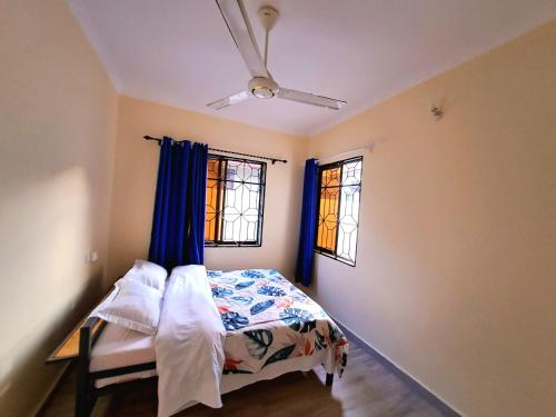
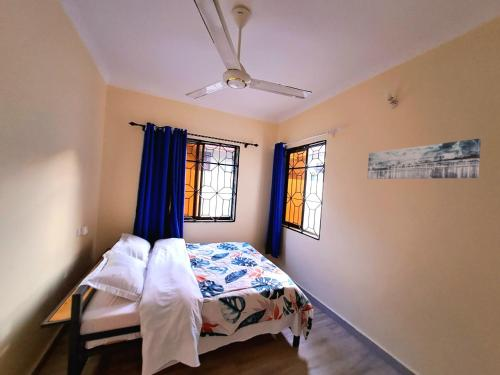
+ wall art (412, 163)
